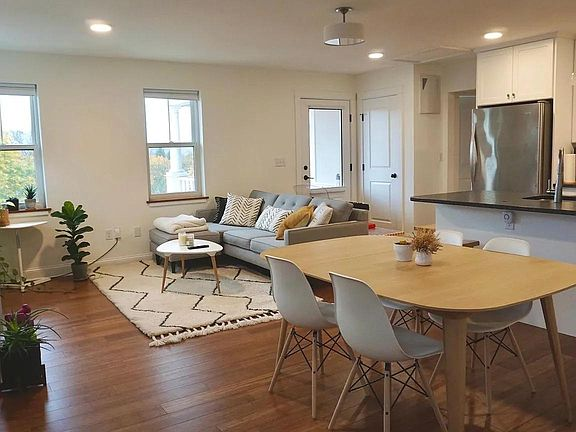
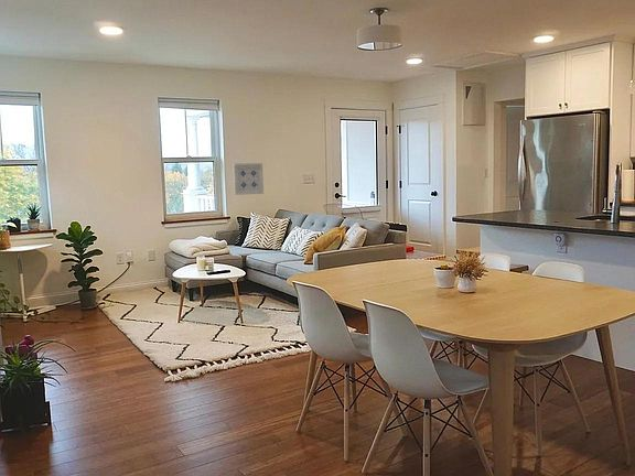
+ wall art (248, 178)
